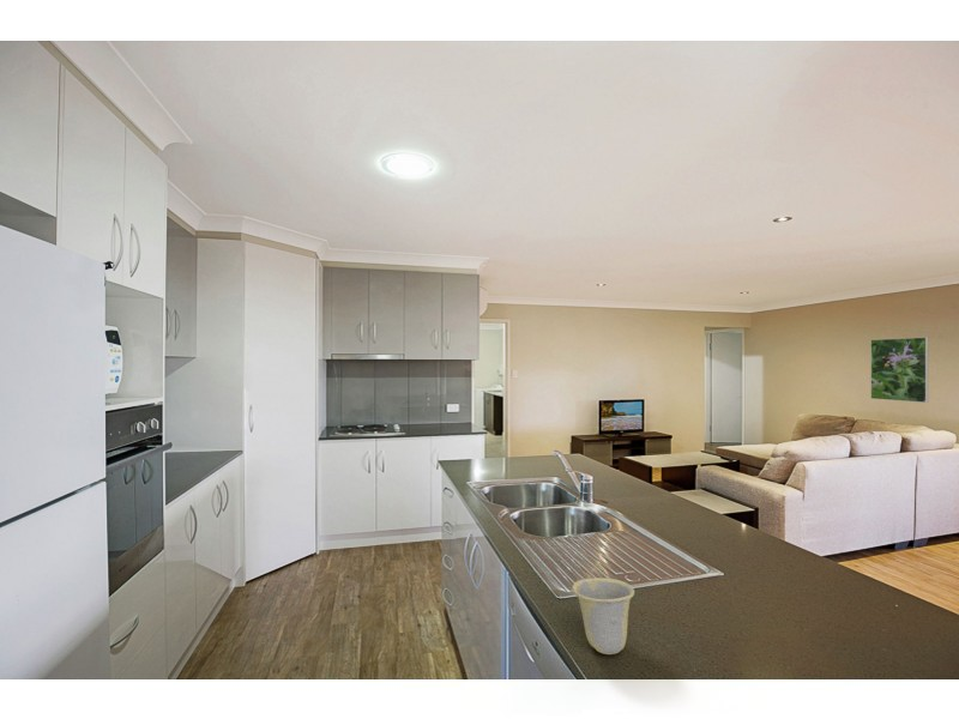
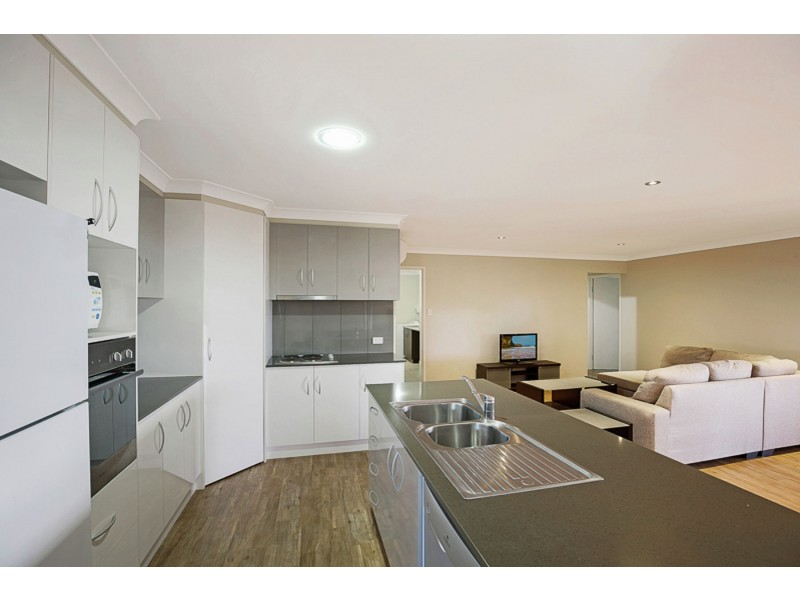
- cup (602, 614)
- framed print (898, 369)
